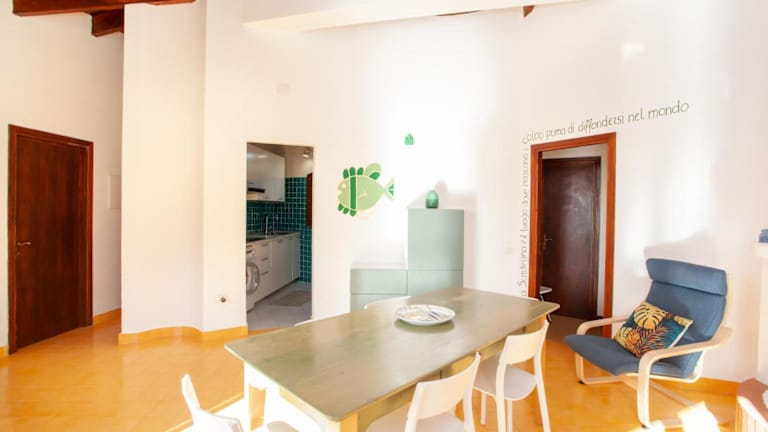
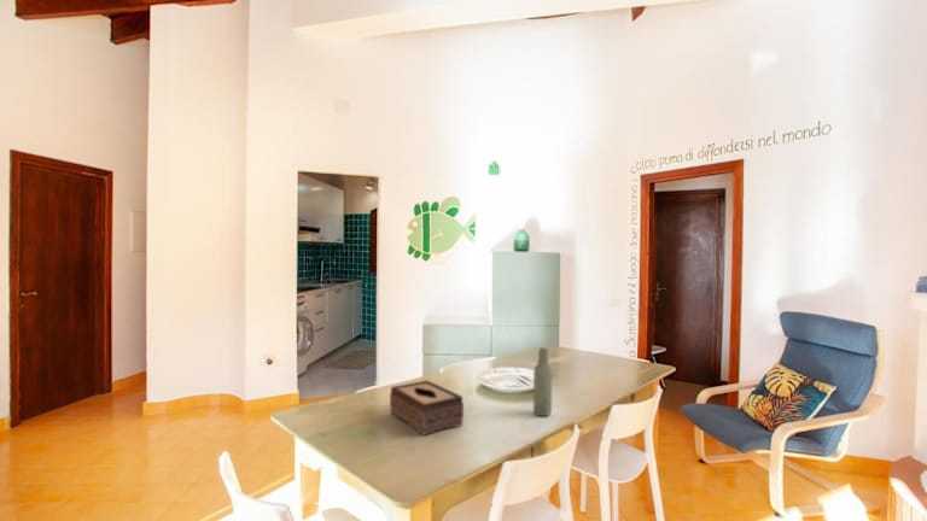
+ tissue box (425, 405)
+ bottle (542, 380)
